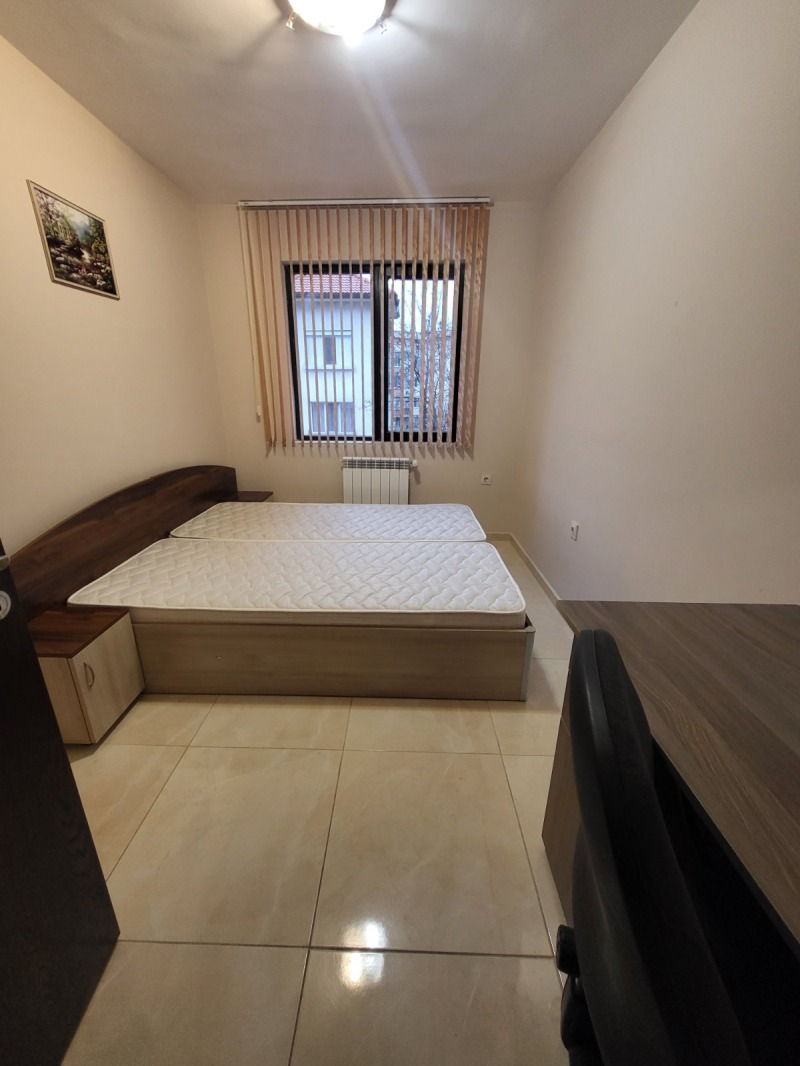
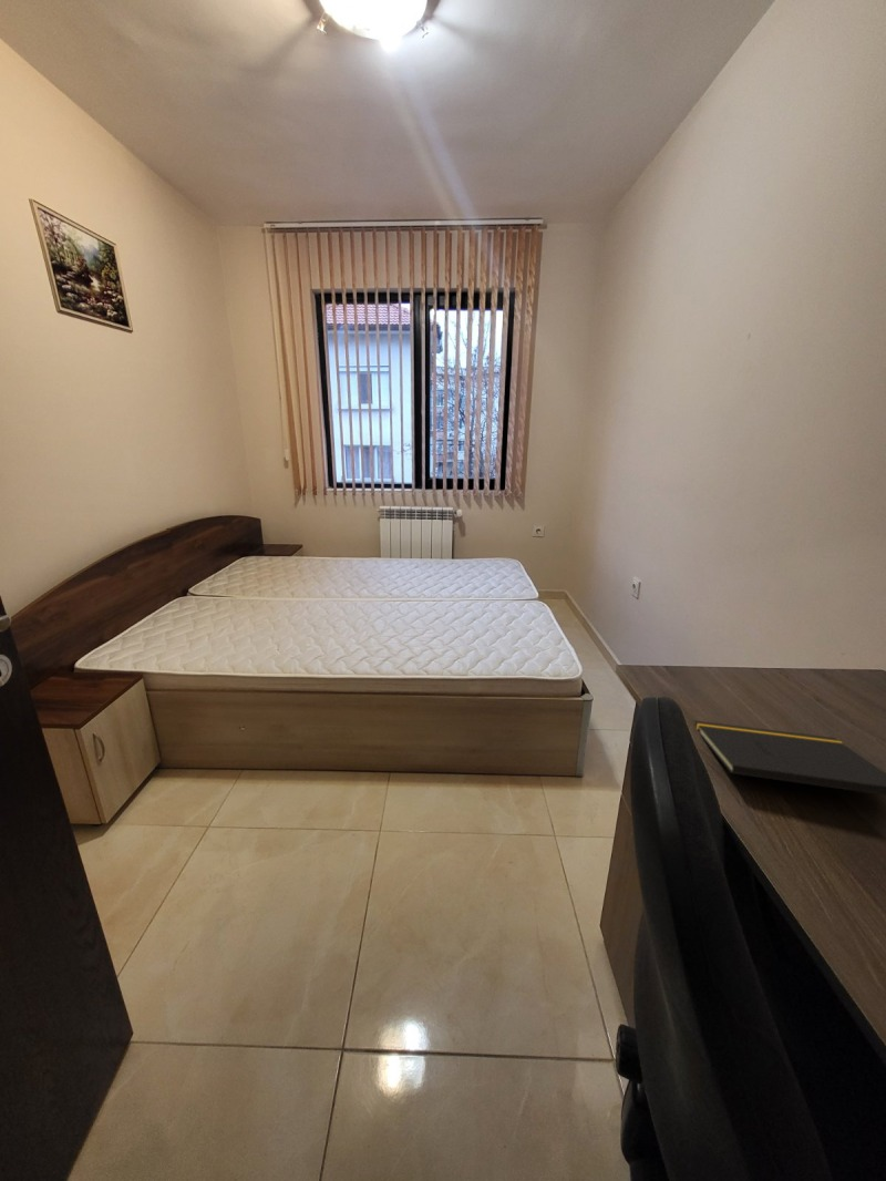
+ notepad (786, 754)
